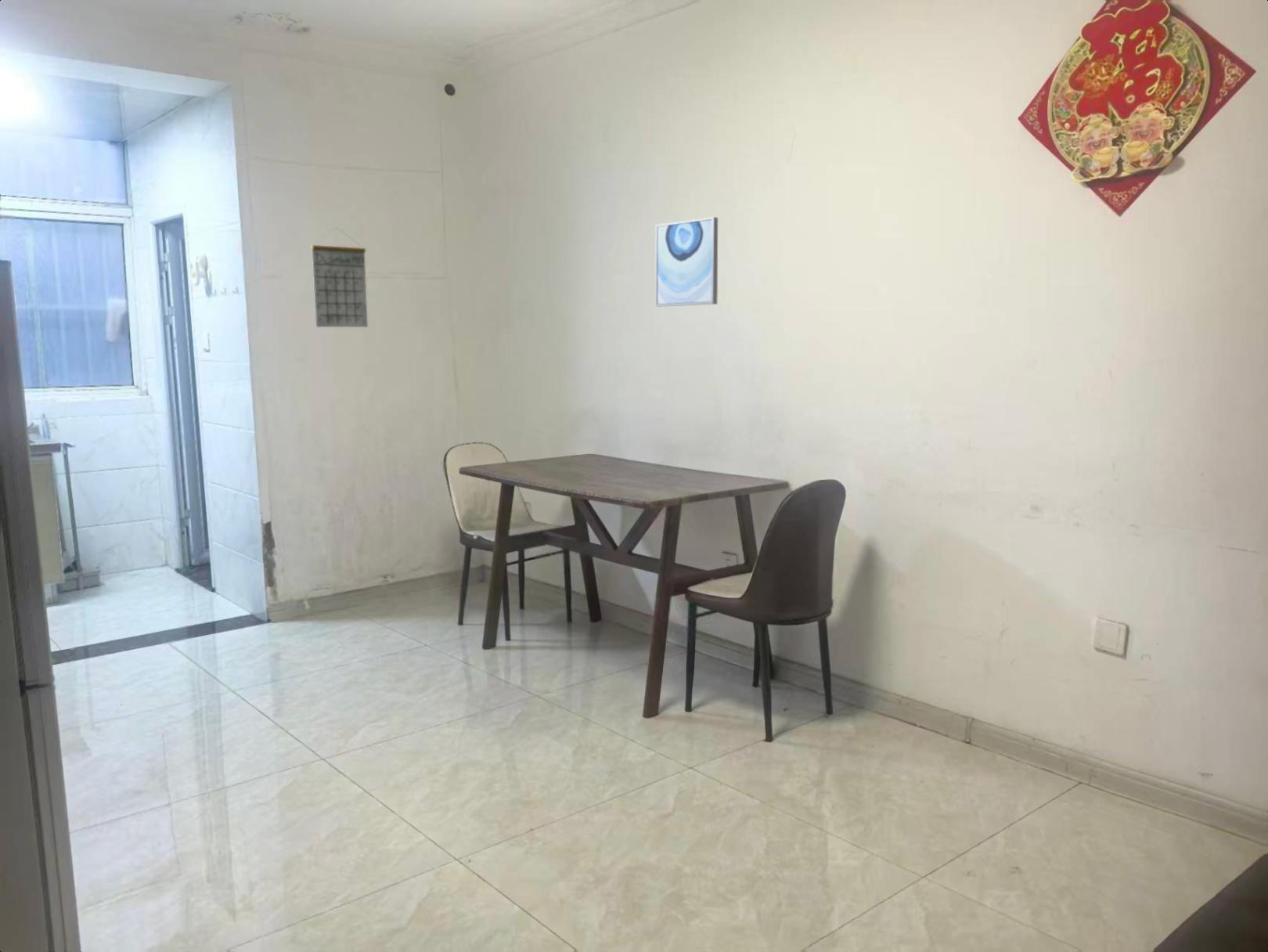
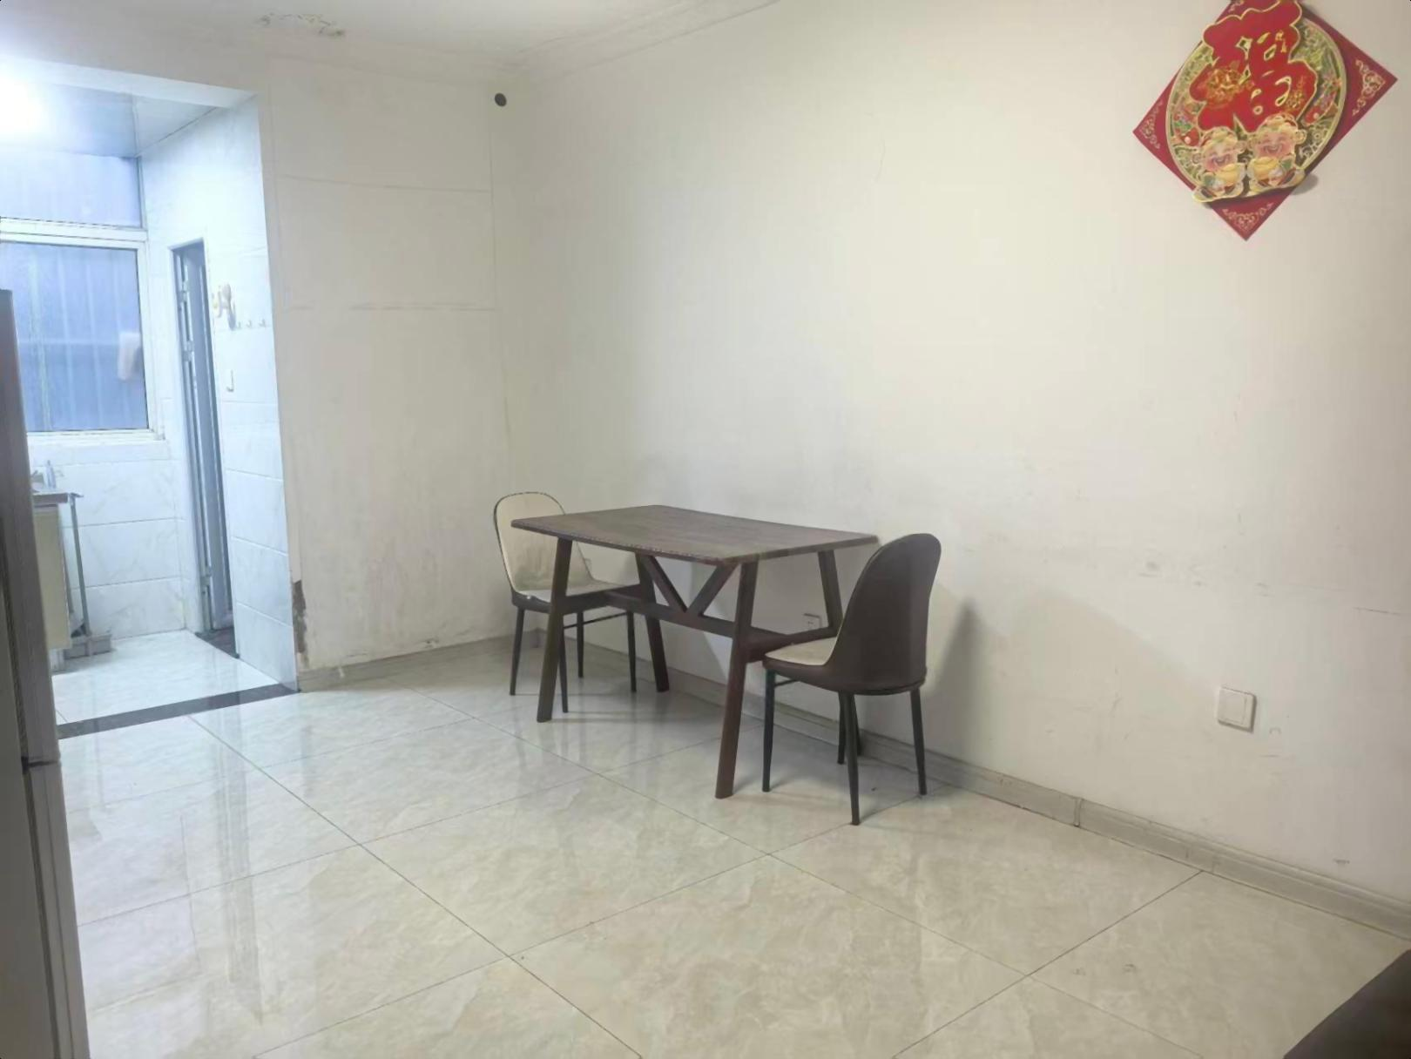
- wall art (685, 263)
- calendar (340, 277)
